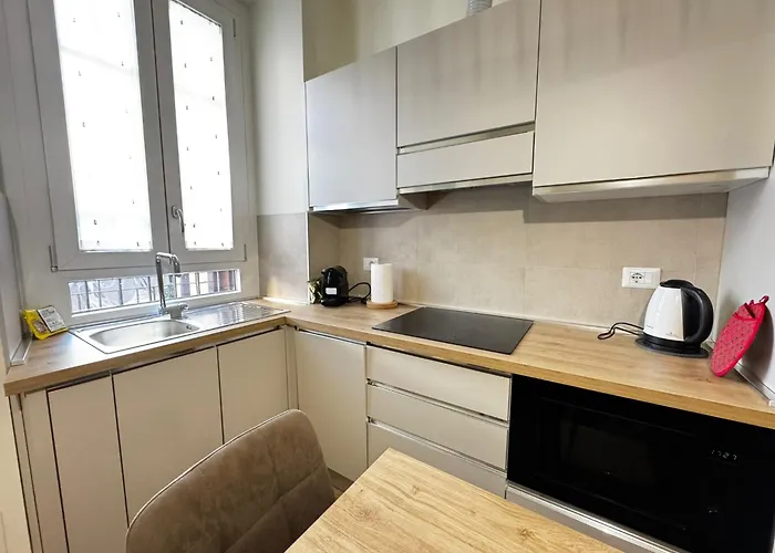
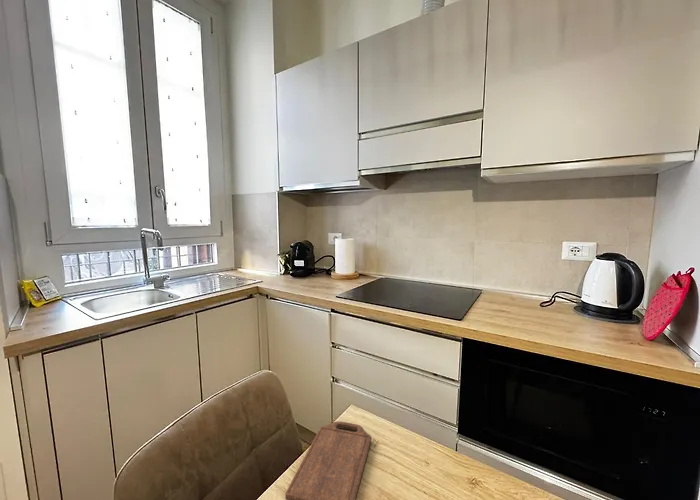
+ cutting board (335, 458)
